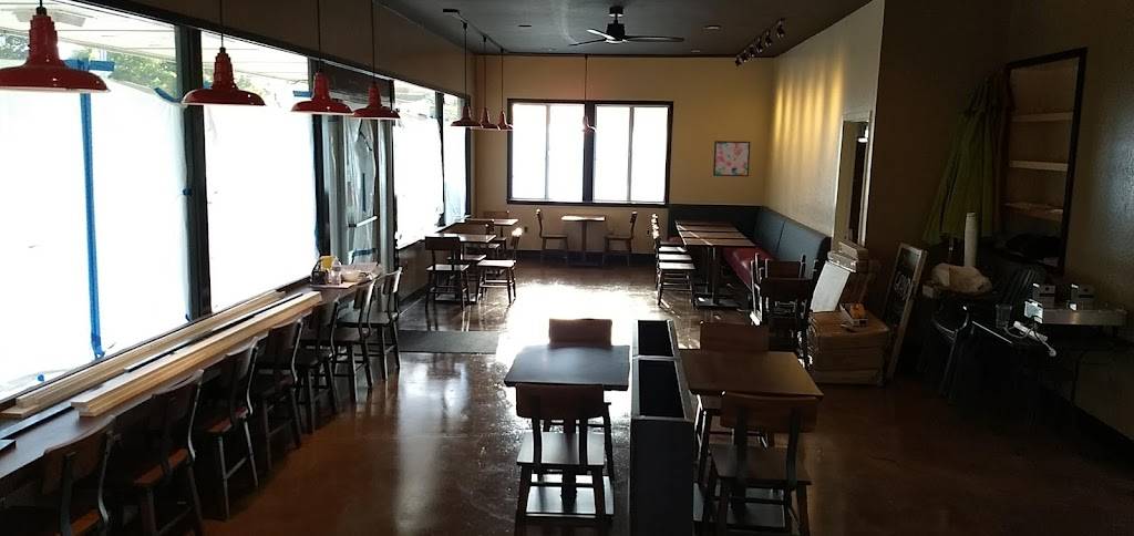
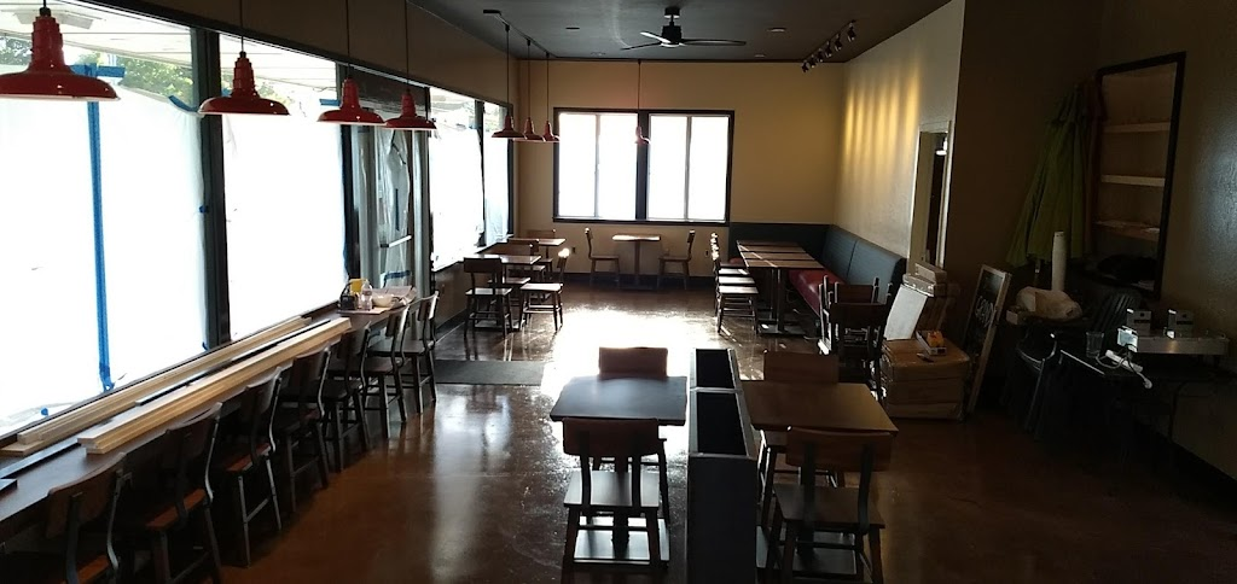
- wall art (731, 158)
